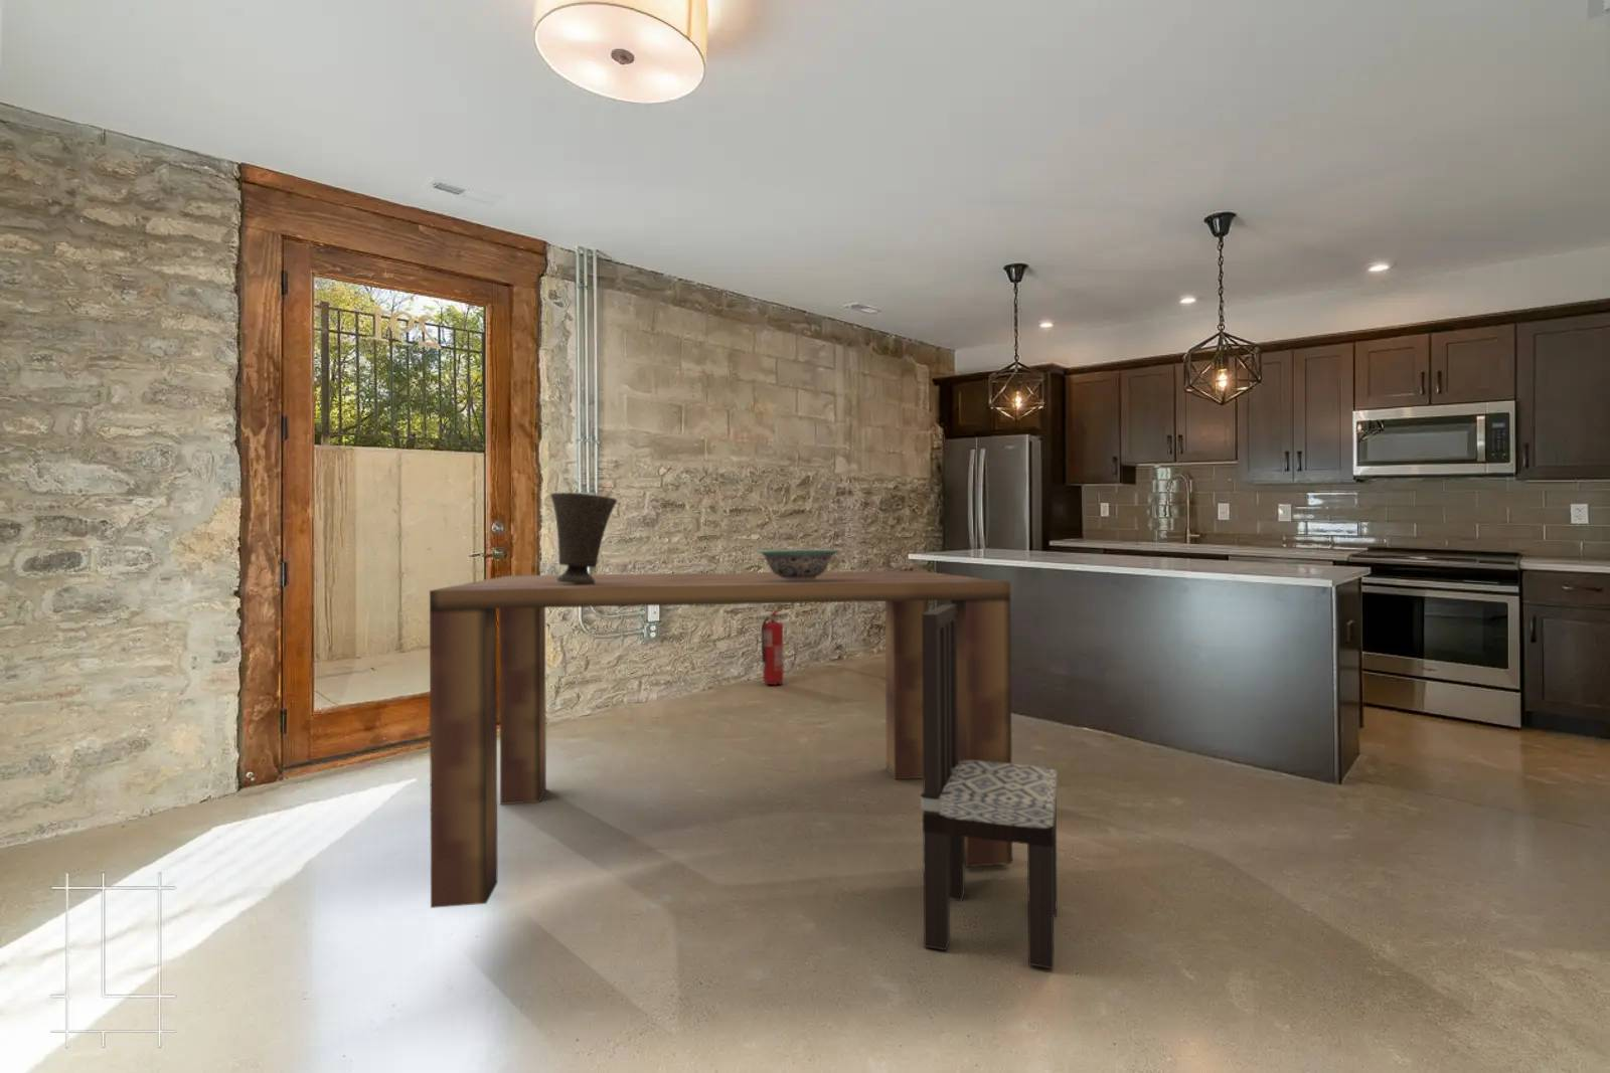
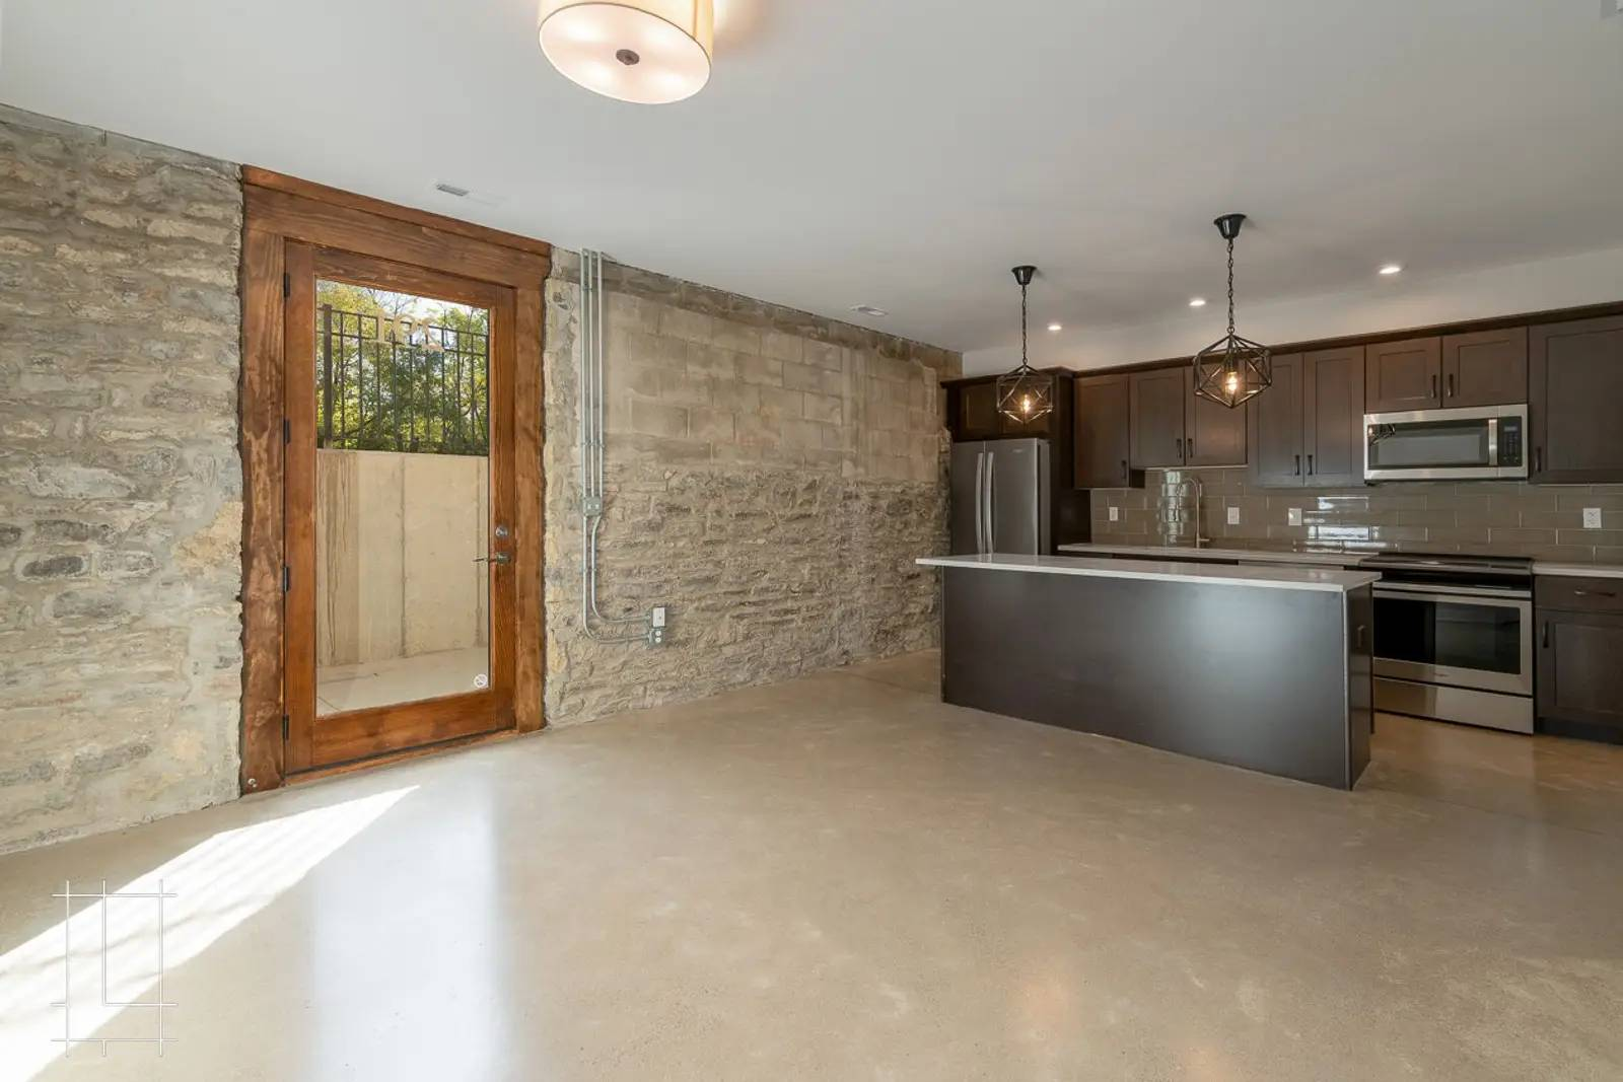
- dining chair (991, 768)
- vase (583, 538)
- decorative bowl (798, 564)
- dining table (727, 604)
- fire extinguisher (771, 647)
